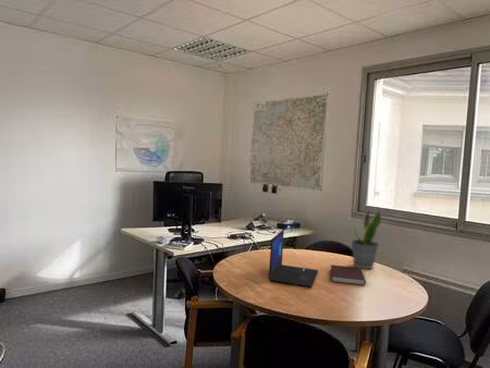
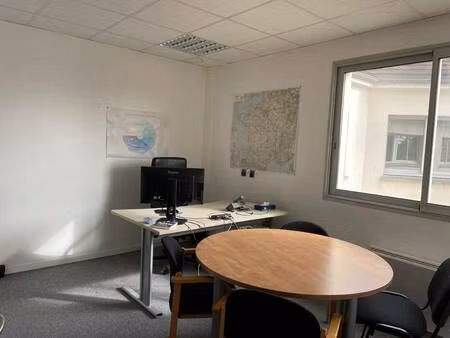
- potted plant (365, 237)
- laptop (291, 266)
- notebook (346, 274)
